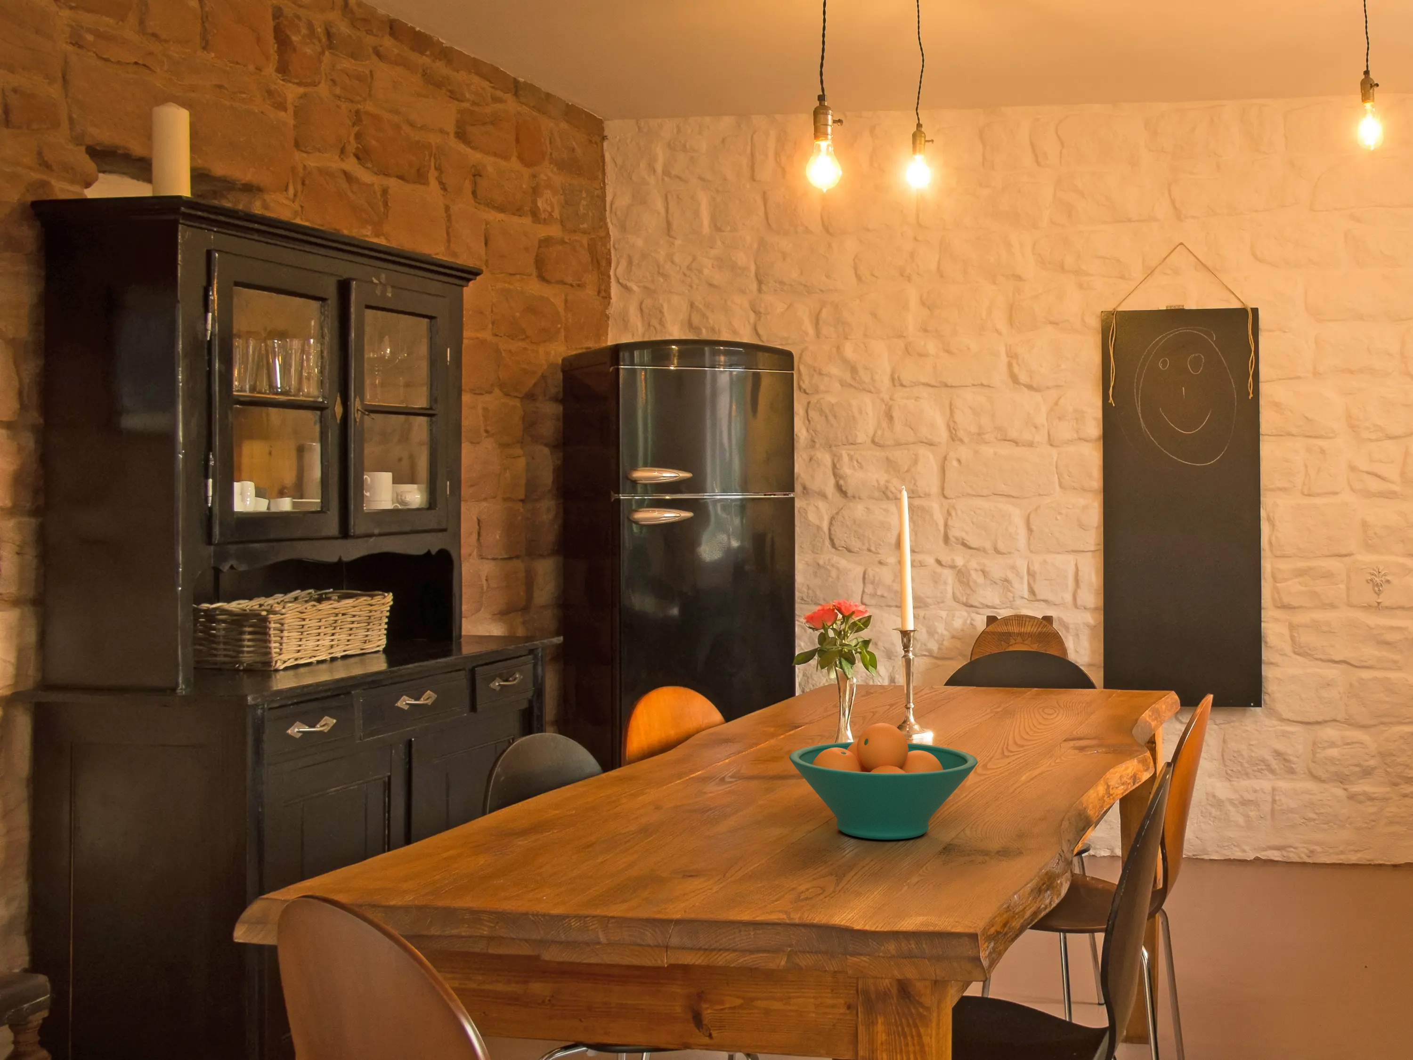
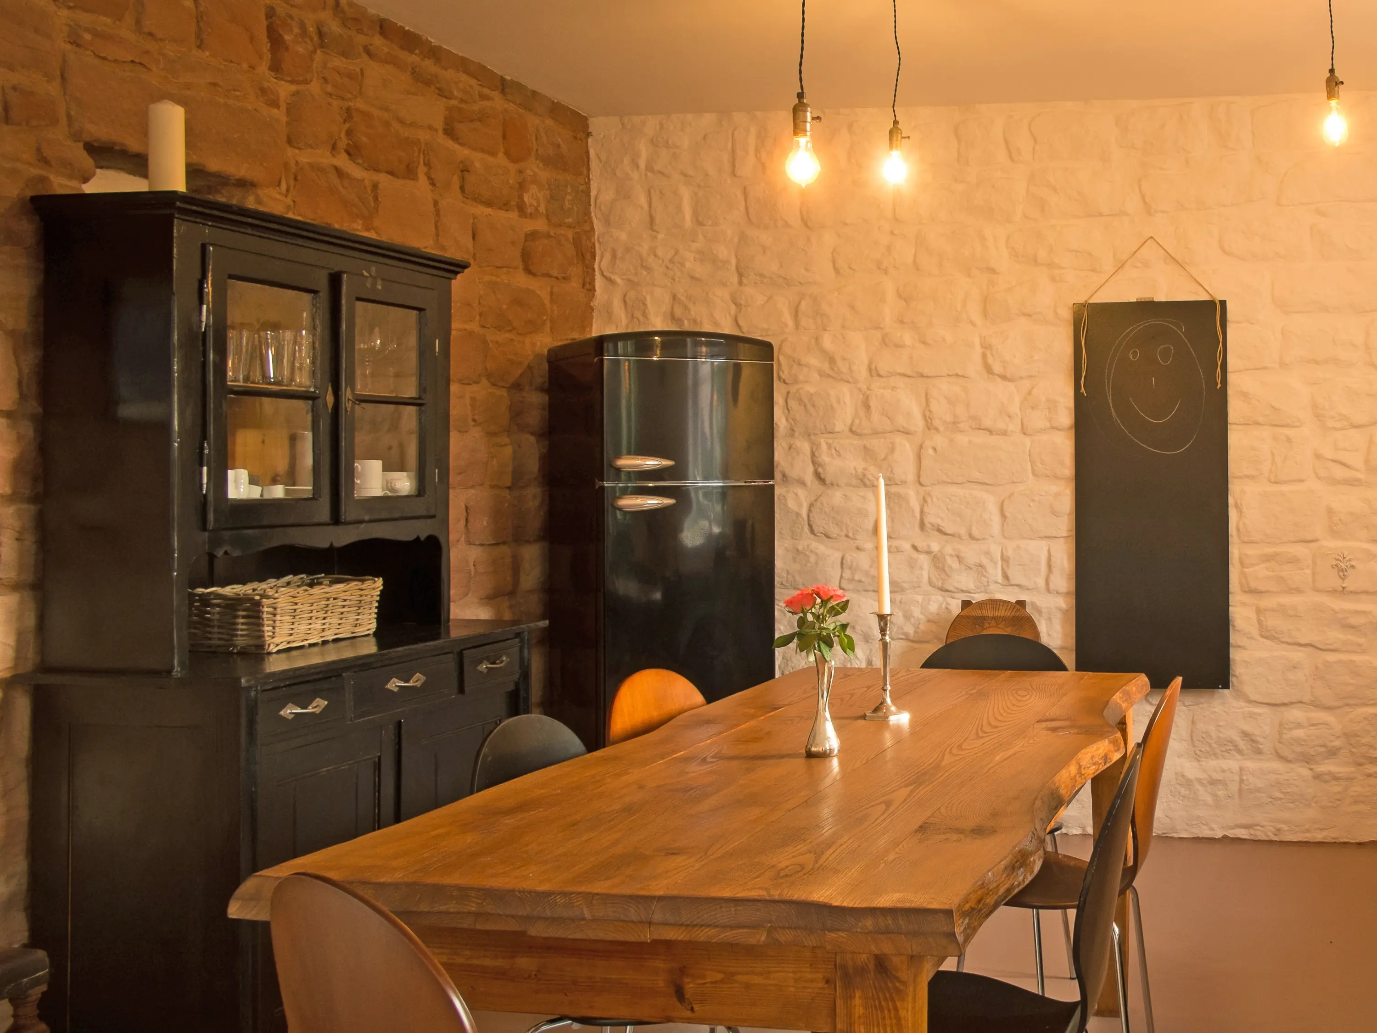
- fruit bowl (882, 776)
